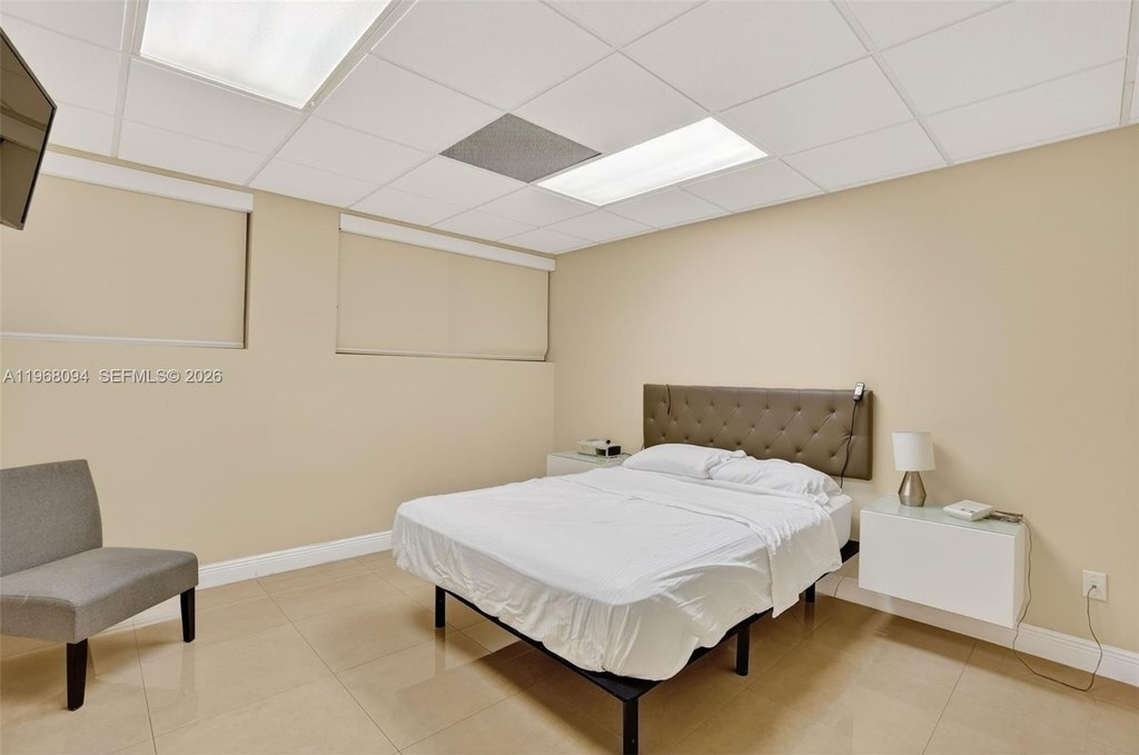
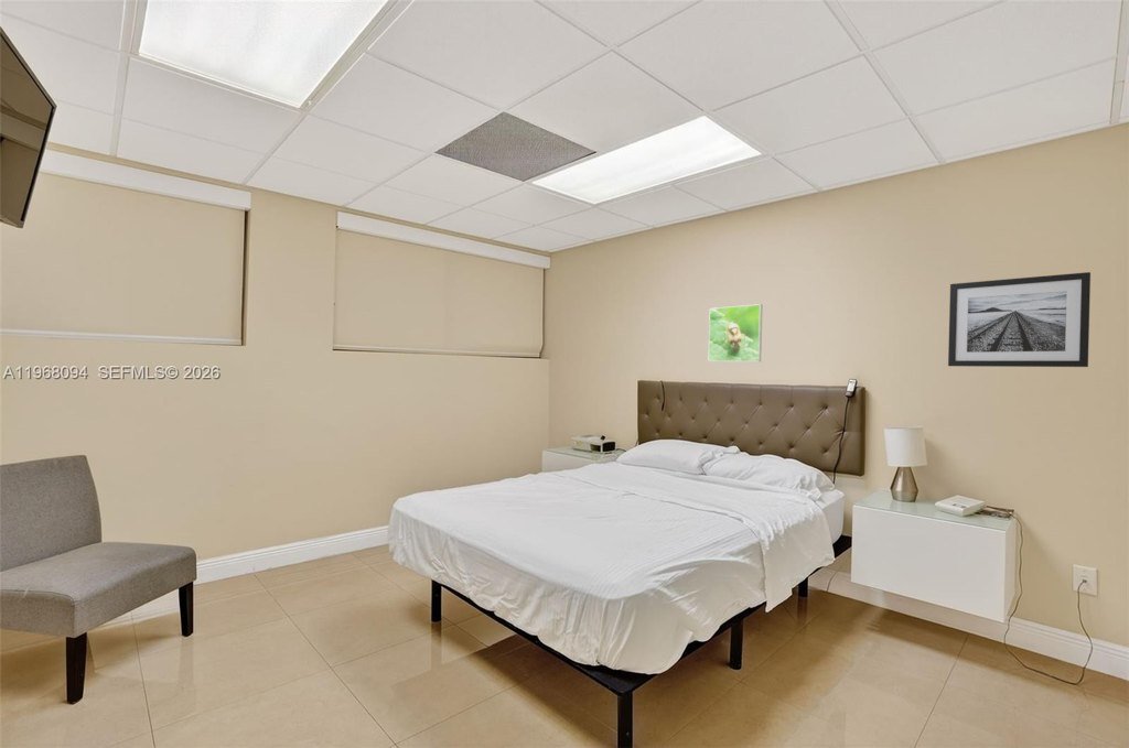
+ wall art (1014, 322)
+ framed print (734, 334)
